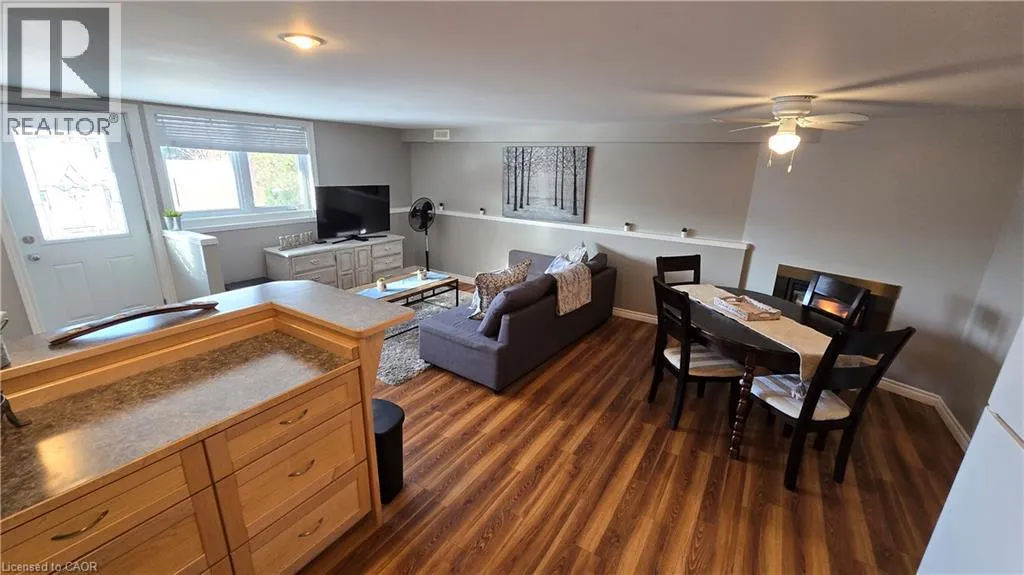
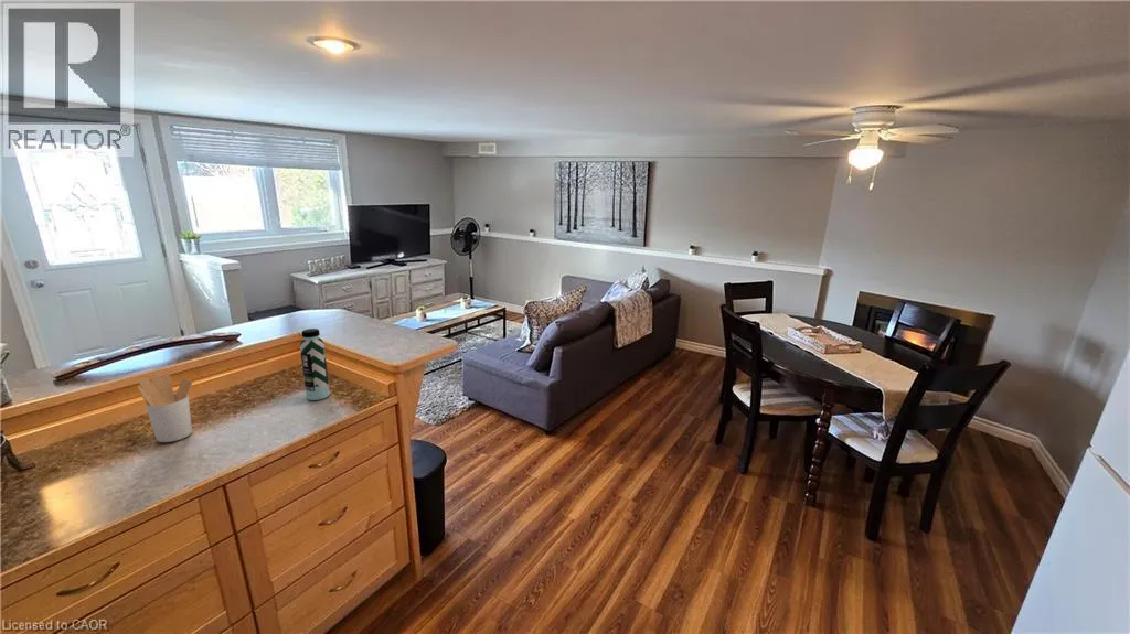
+ utensil holder (166, 406)
+ water bottle (313, 364)
